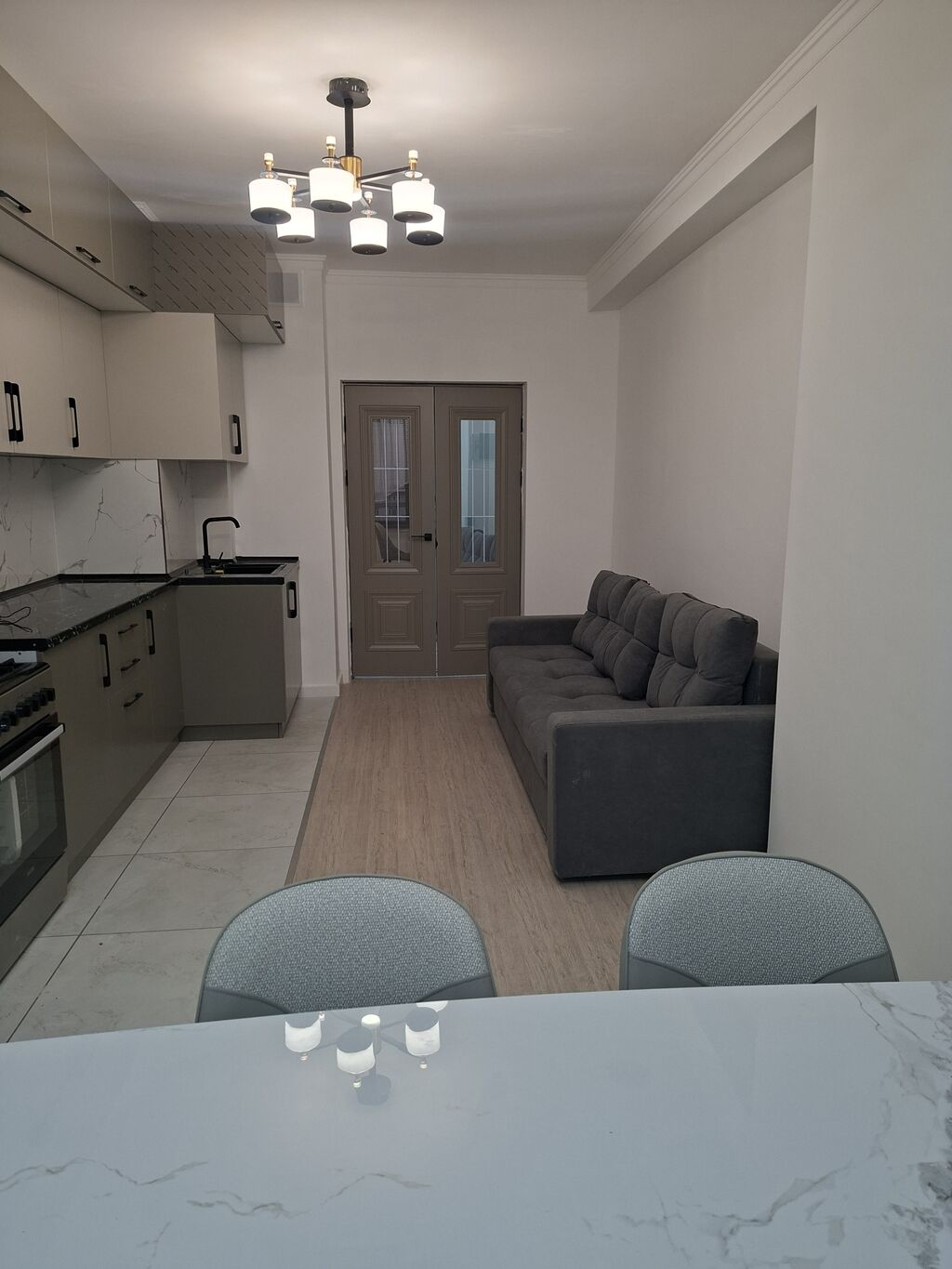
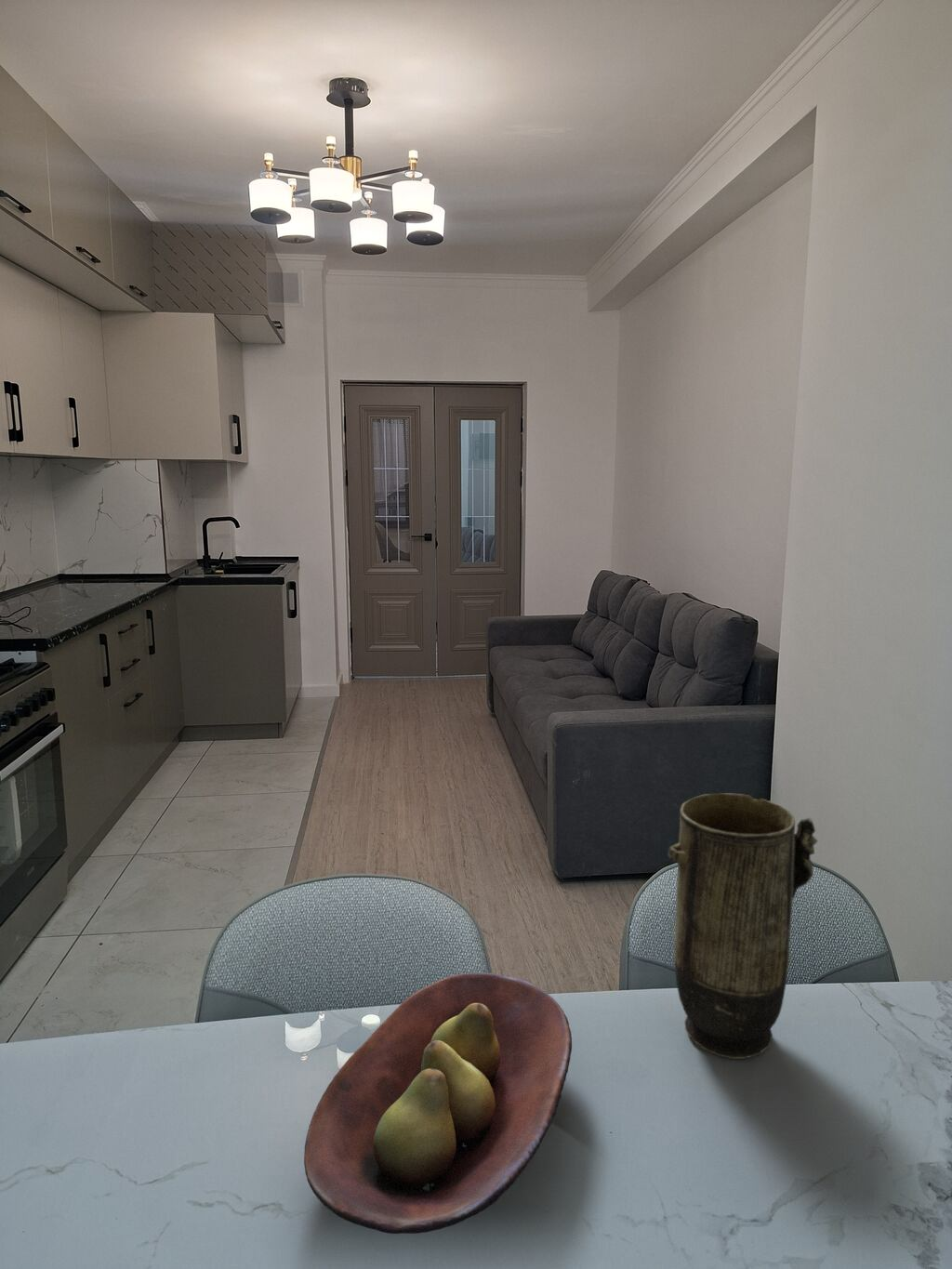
+ vase (734, 925)
+ fruit bowl (450, 1079)
